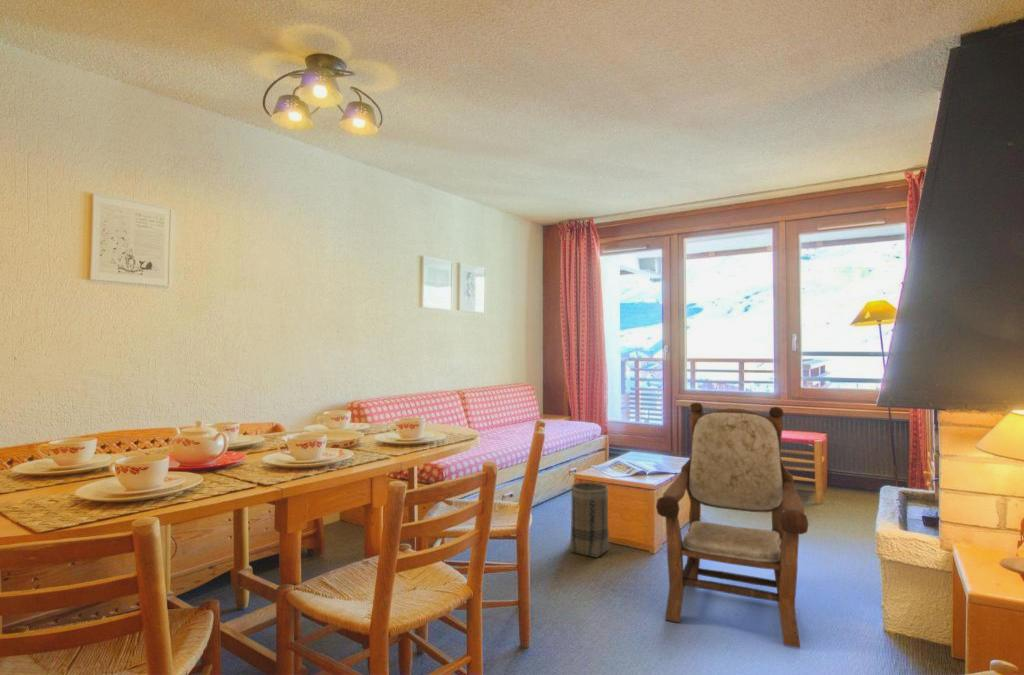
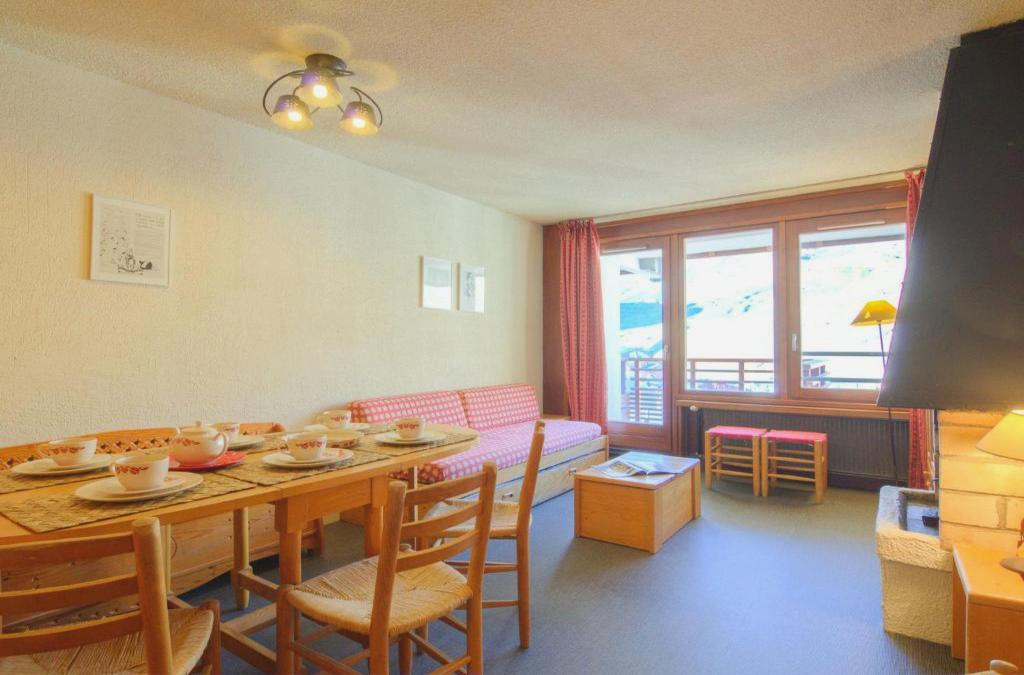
- basket (589, 518)
- armchair (732, 507)
